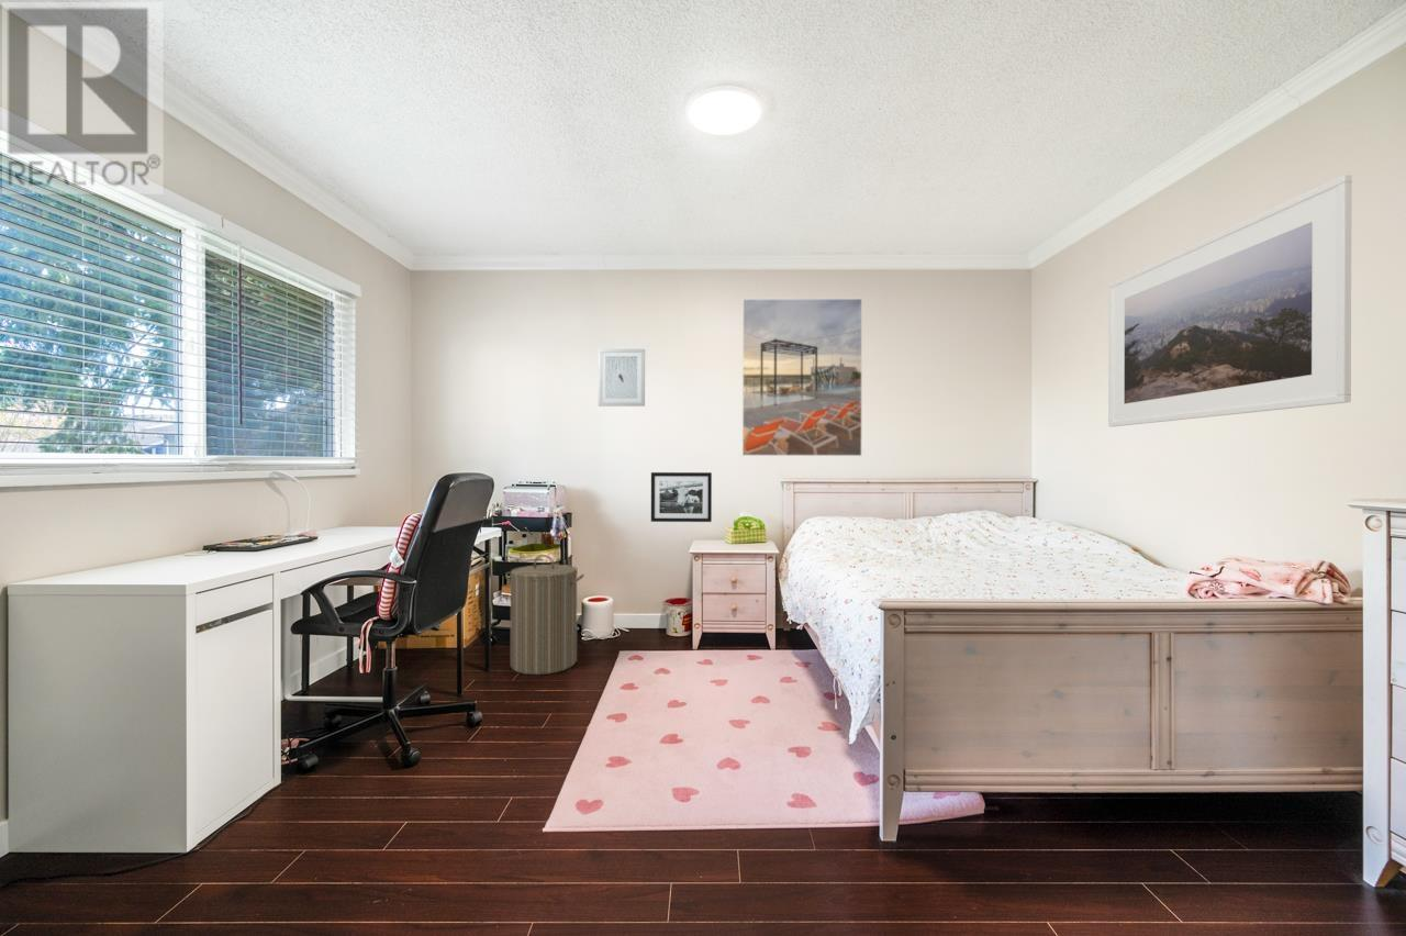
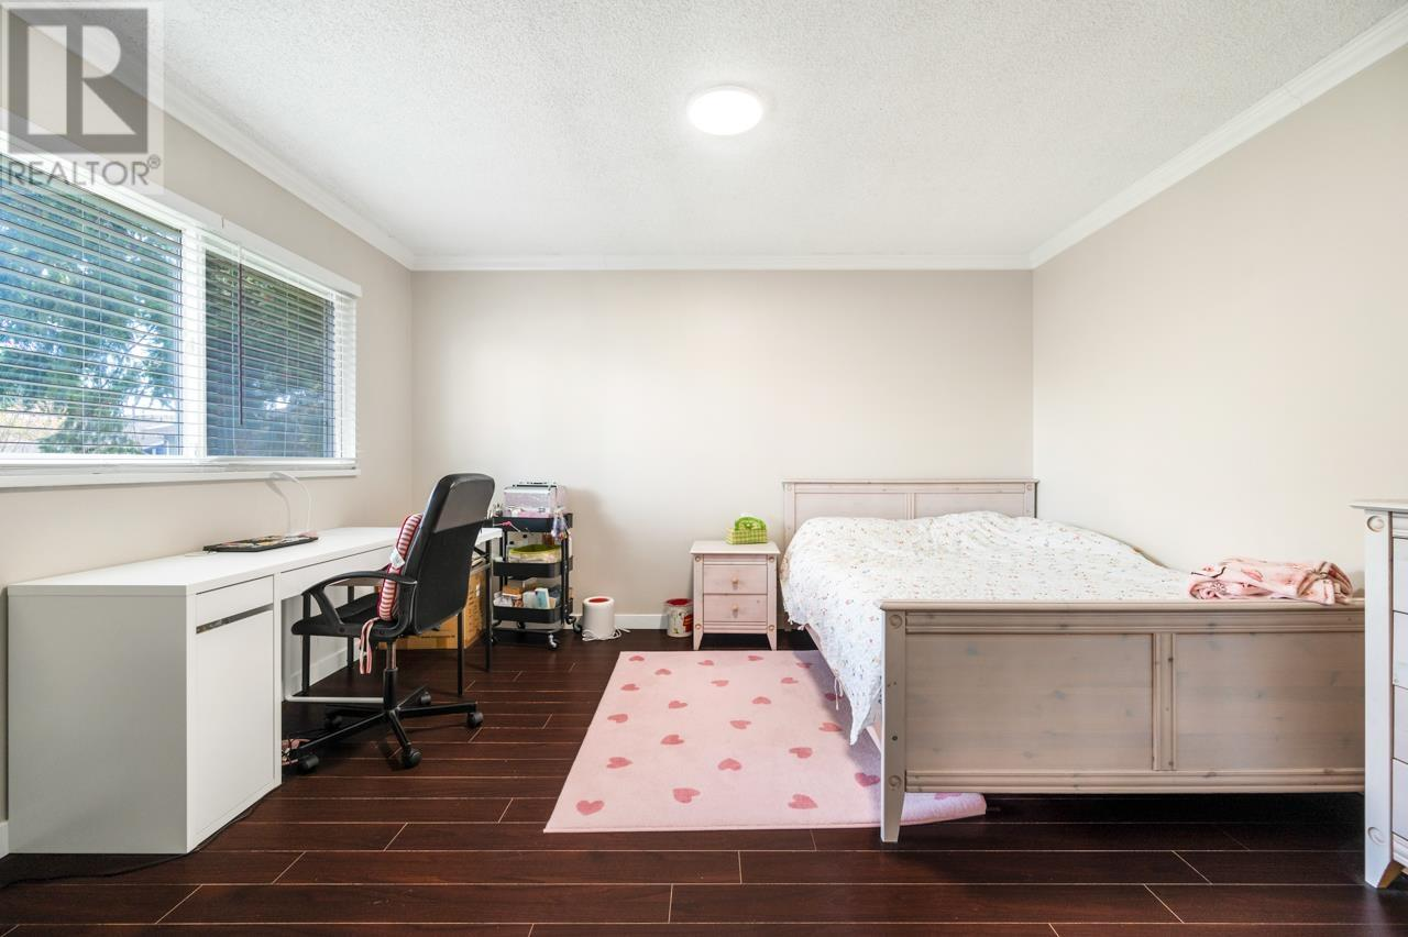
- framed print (802, 377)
- picture frame (681, 497)
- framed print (1202, 330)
- laundry hamper (544, 609)
- wall art (621, 377)
